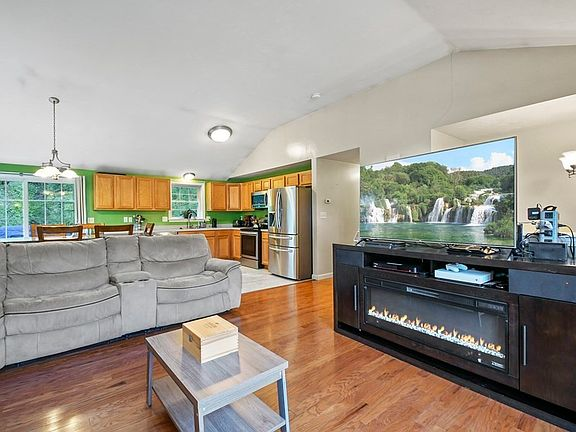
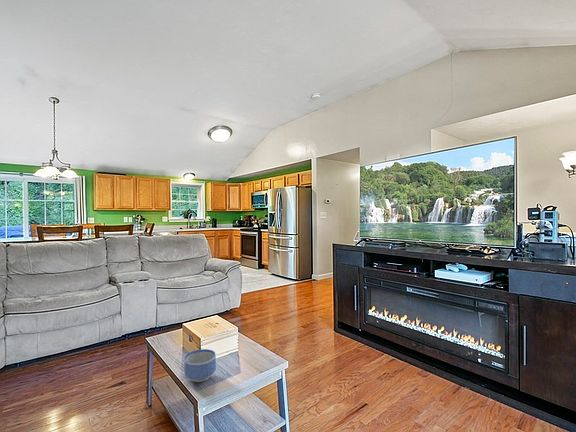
+ bowl (200, 366)
